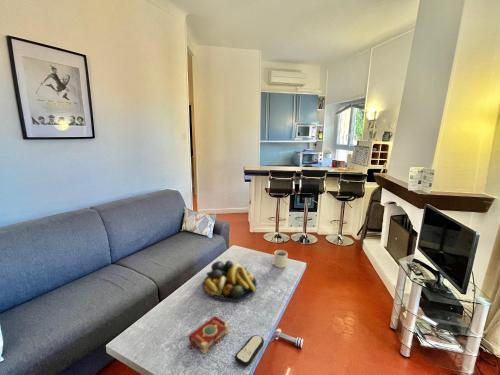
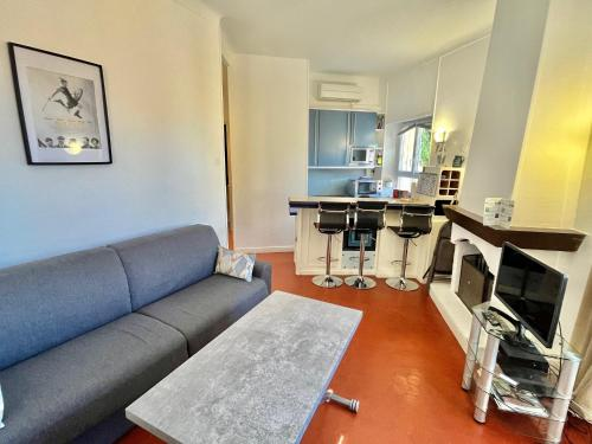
- mug (279, 259)
- fruit bowl (230, 275)
- book (208, 333)
- remote control (250, 349)
